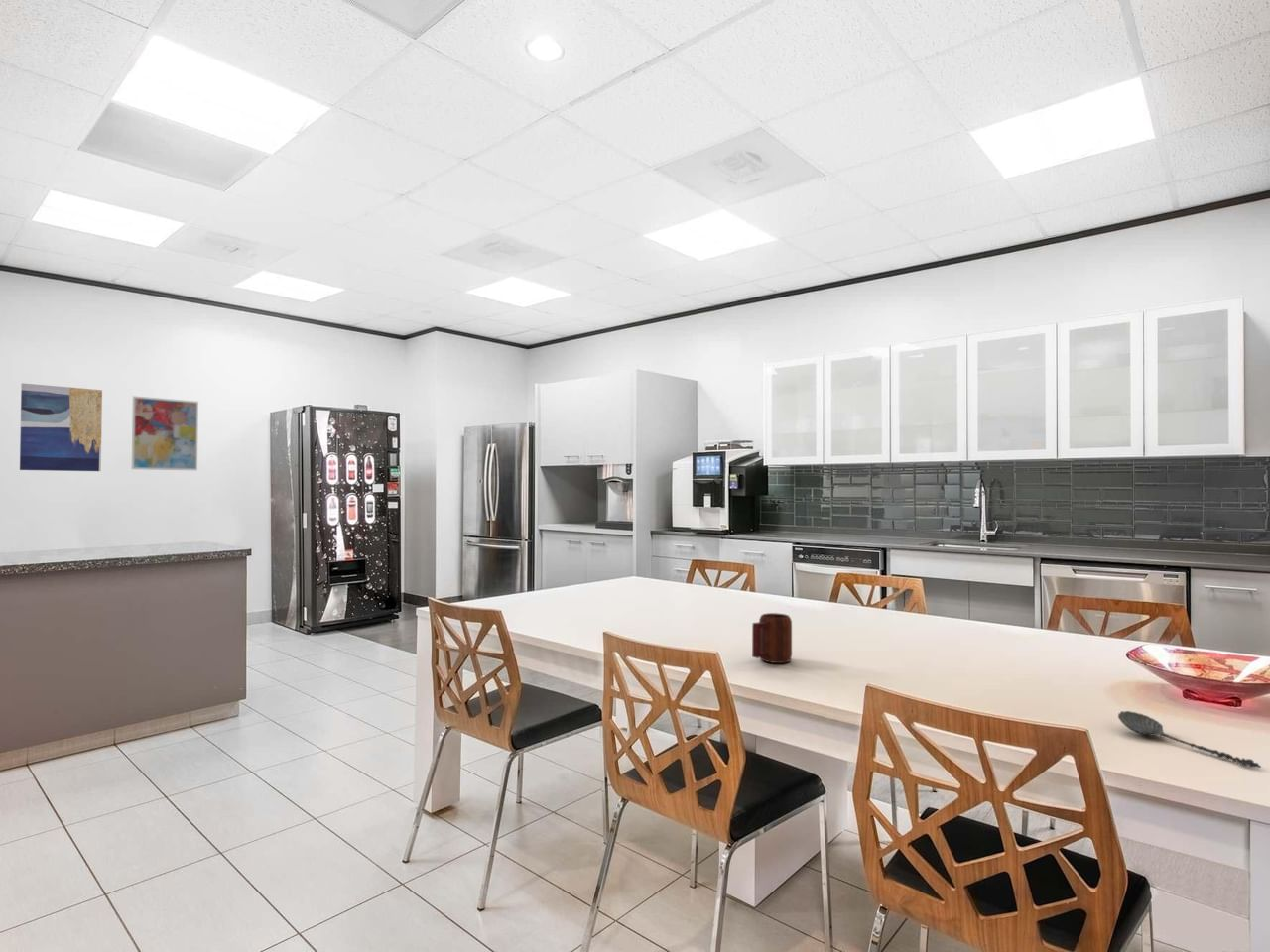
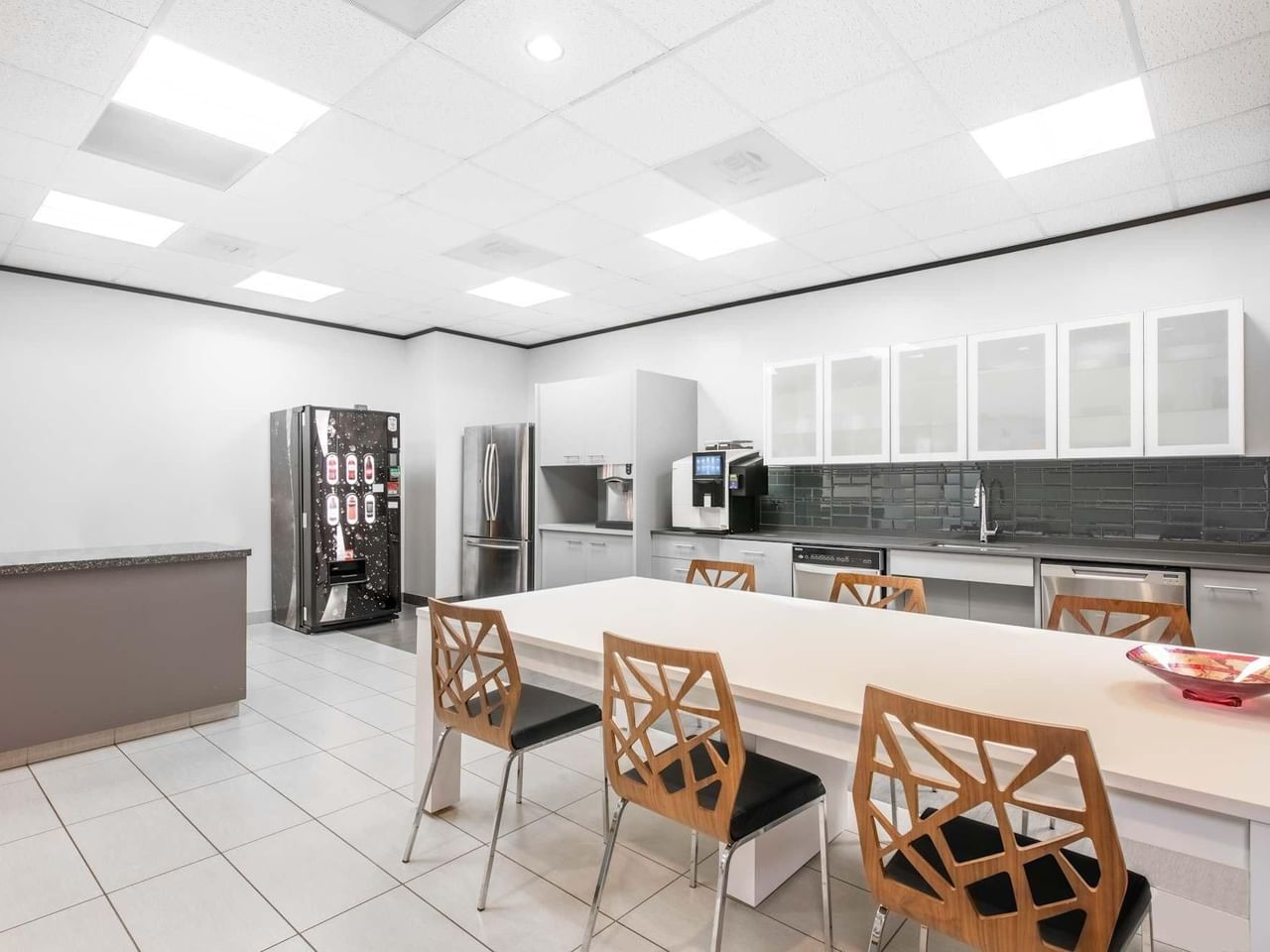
- mug (770, 638)
- wall art (166, 434)
- wall art (62, 428)
- spoon (1184, 741)
